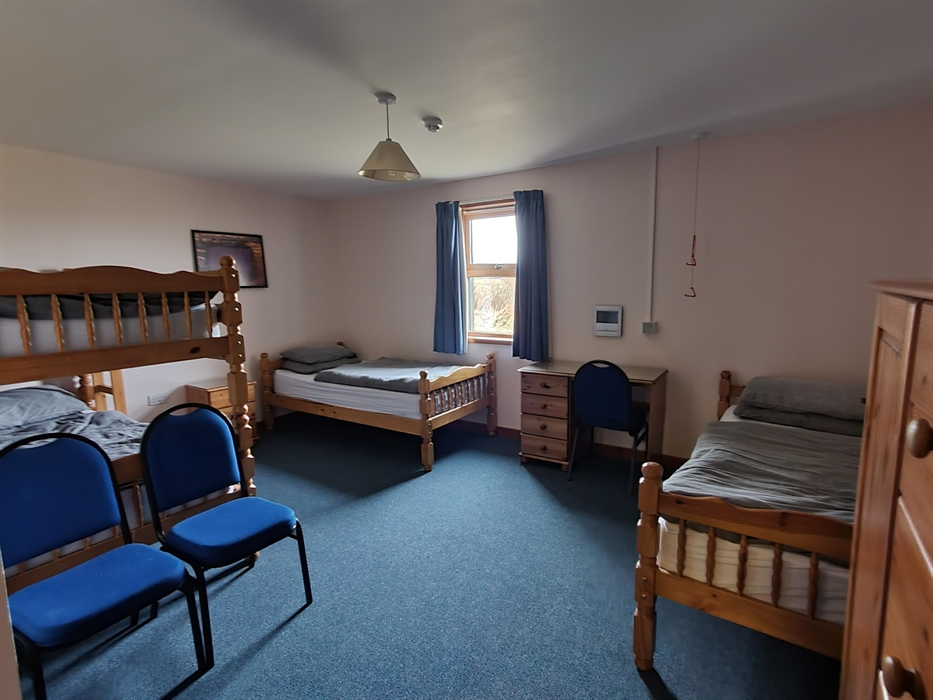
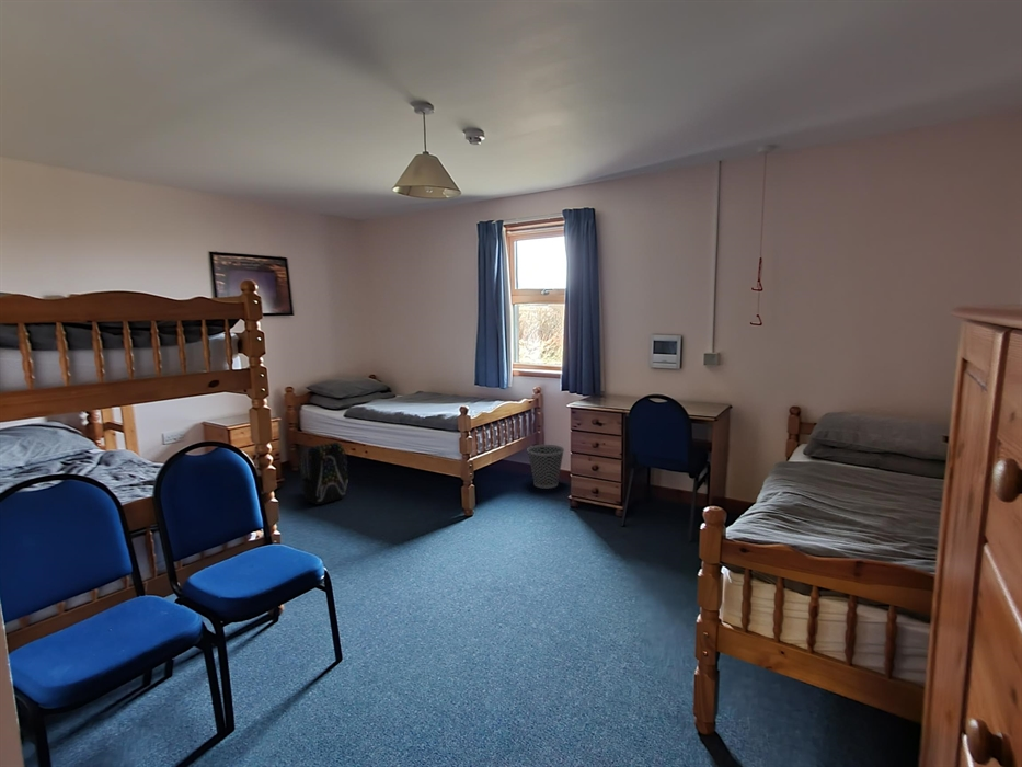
+ backpack (323, 471)
+ wastebasket (546, 467)
